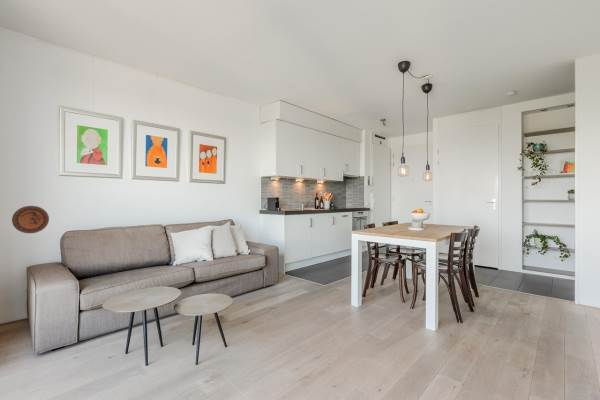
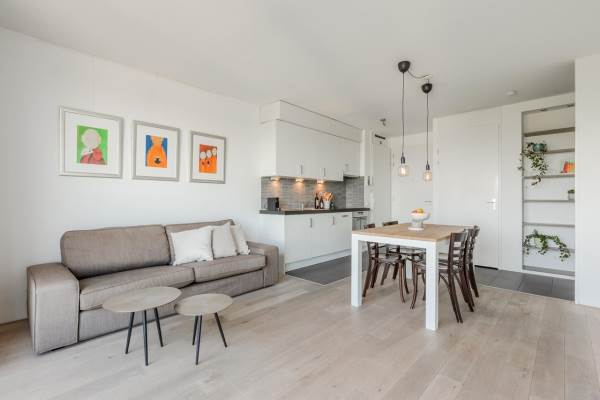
- decorative plate (31, 219)
